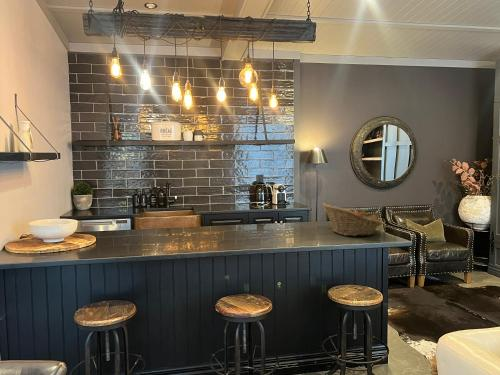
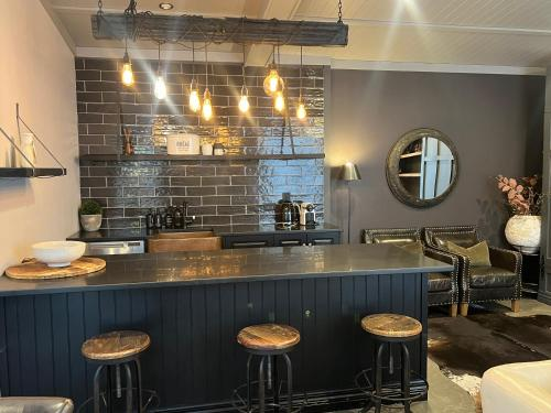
- fruit basket (350, 218)
